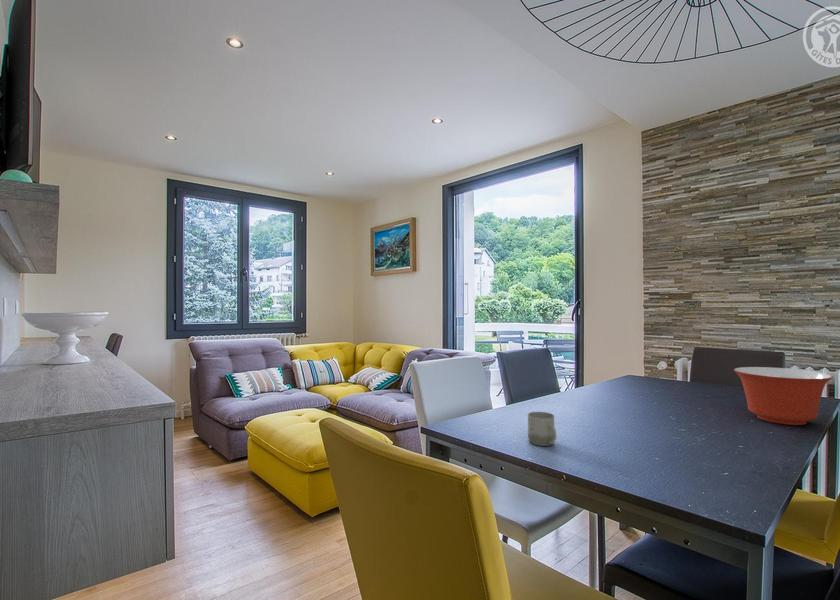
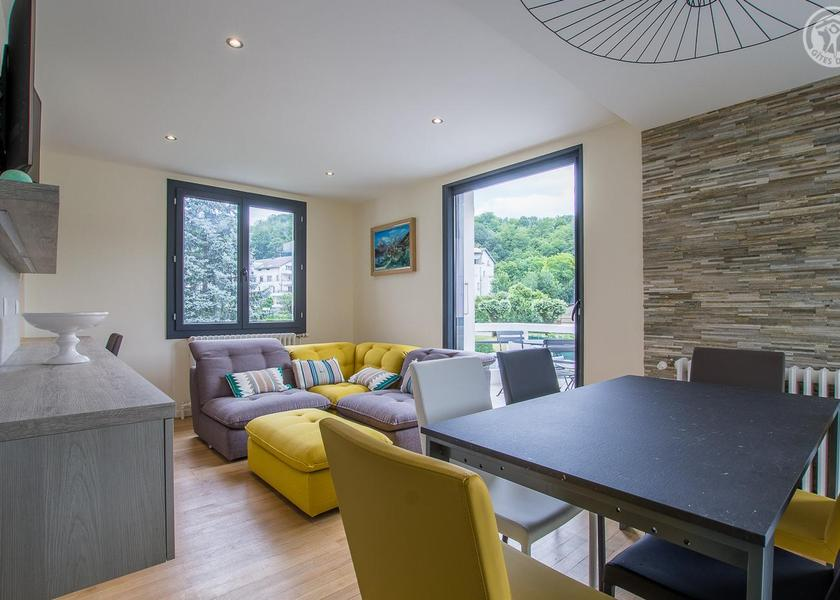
- cup (544, 429)
- mixing bowl (780, 396)
